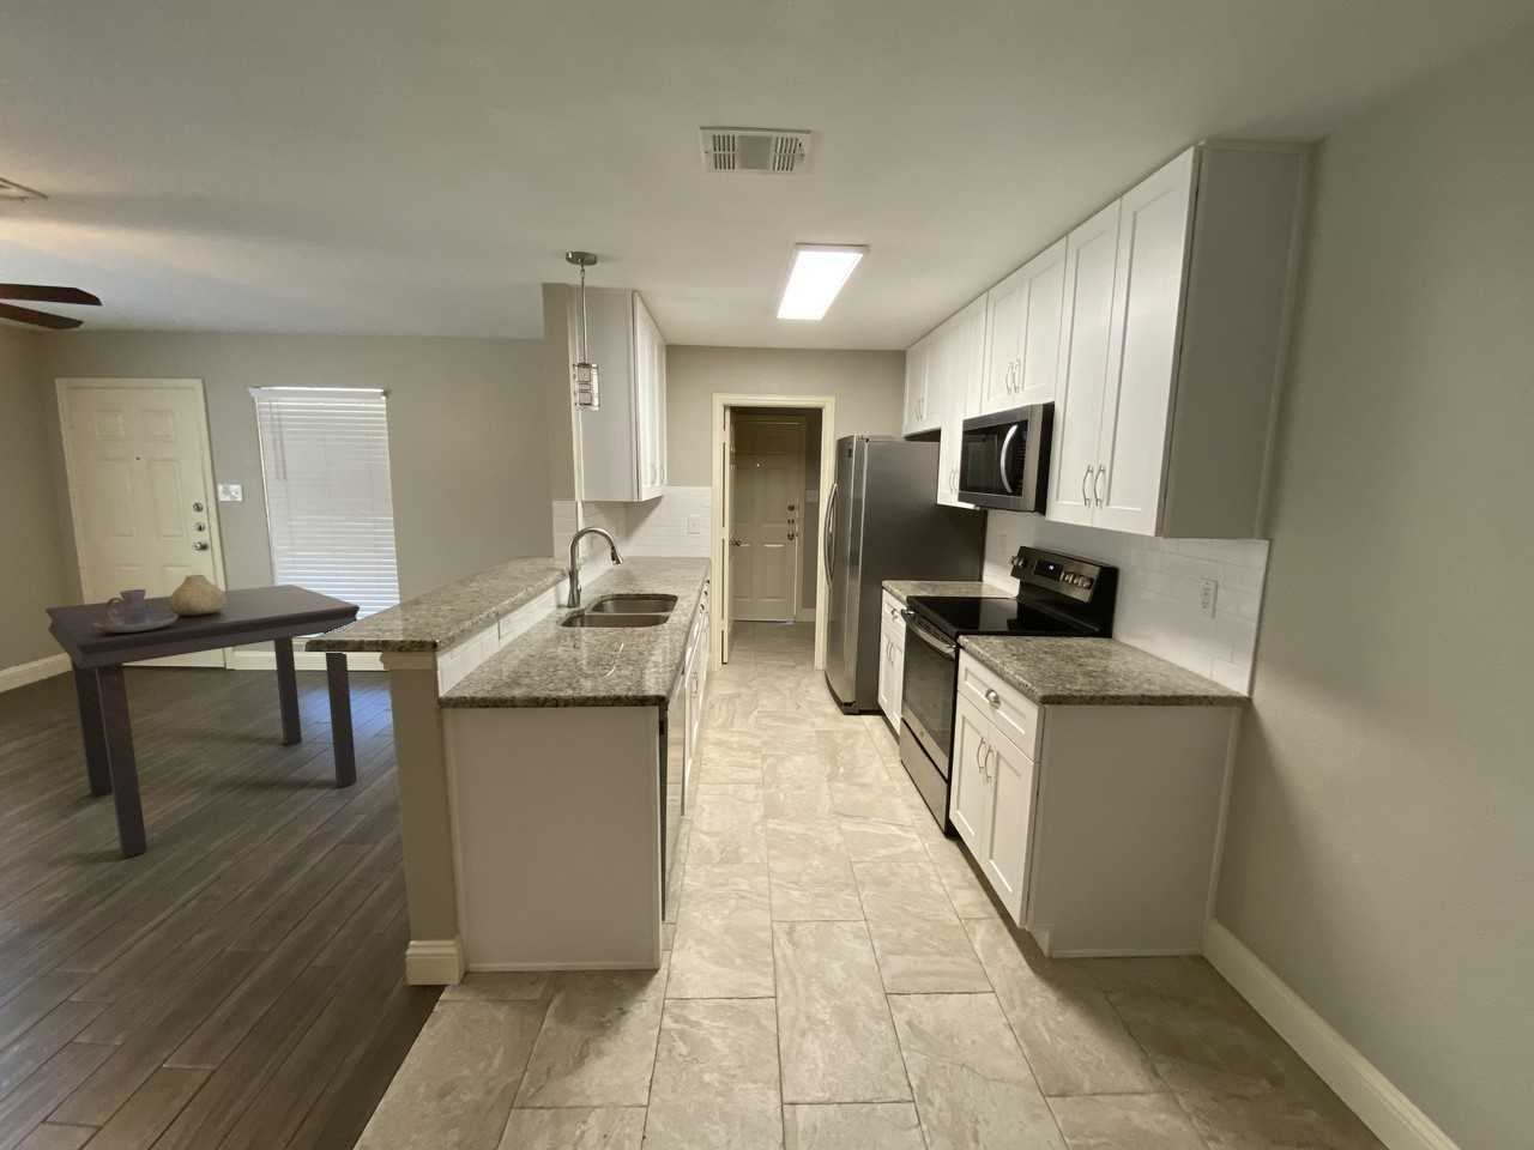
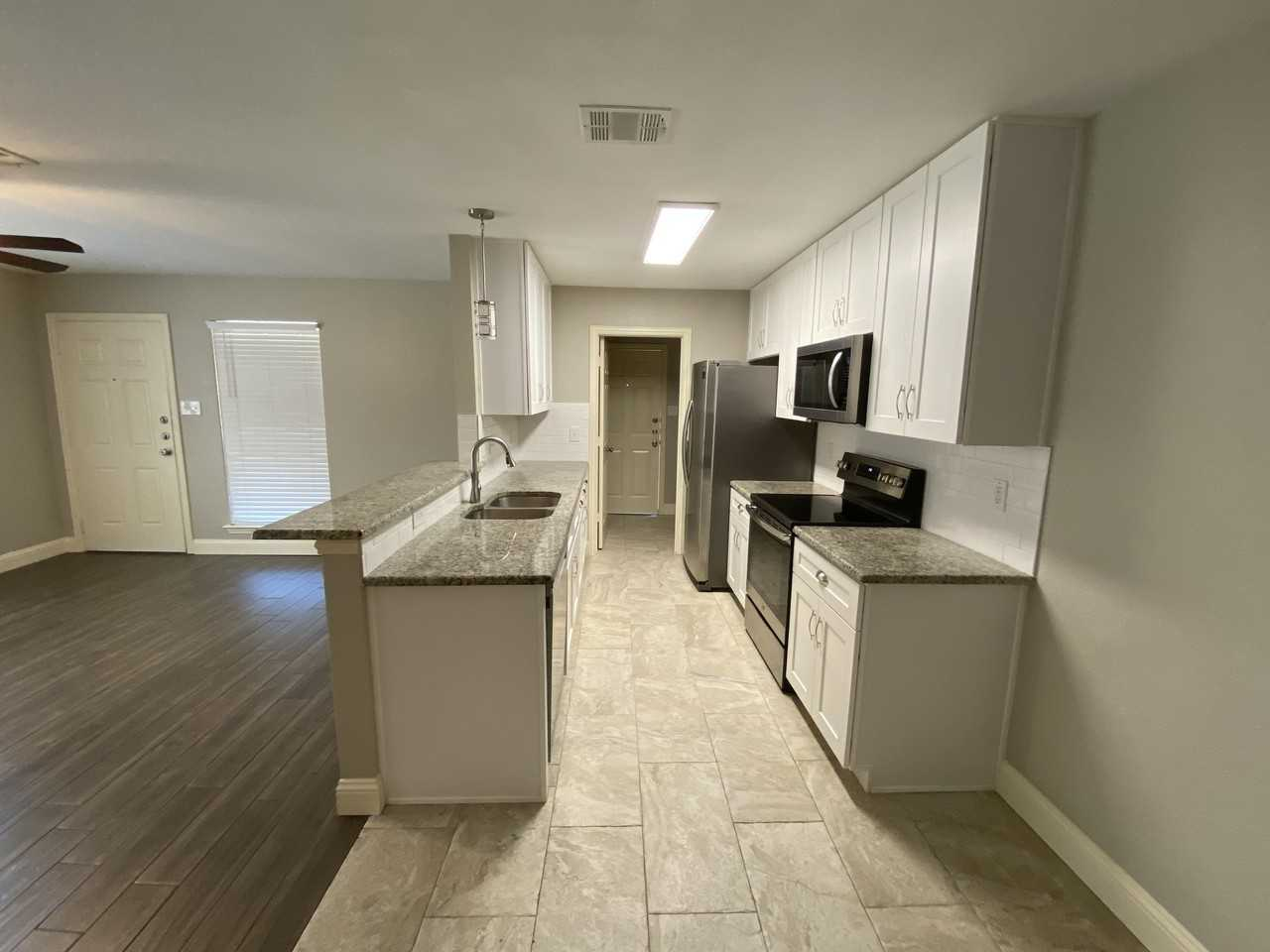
- vase (197, 594)
- candle holder (129, 609)
- dining table (211, 649)
